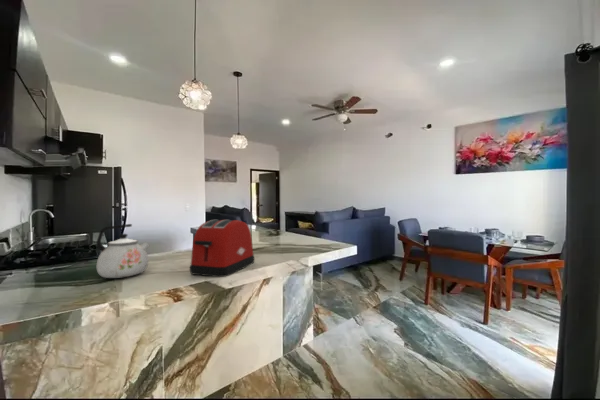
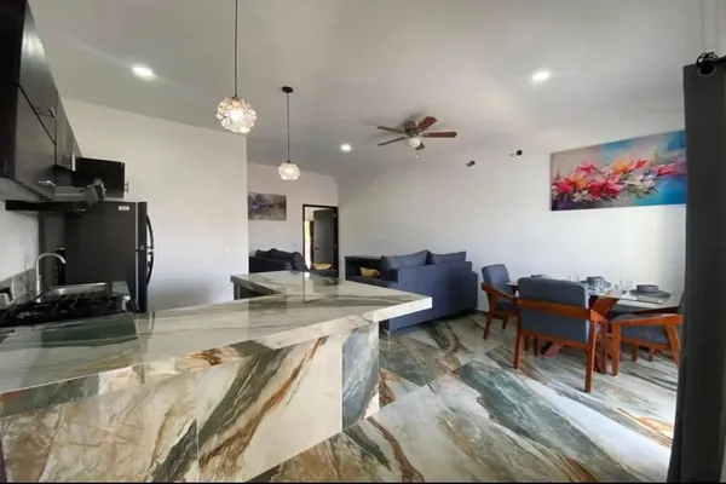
- toaster (223, 244)
- kettle (124, 249)
